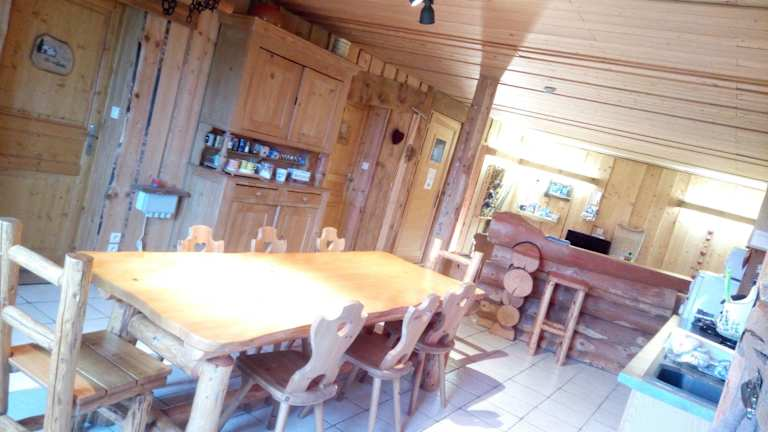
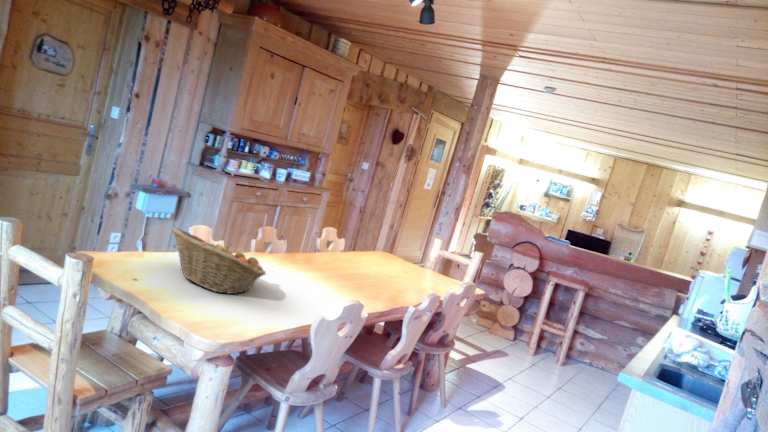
+ fruit basket (217, 259)
